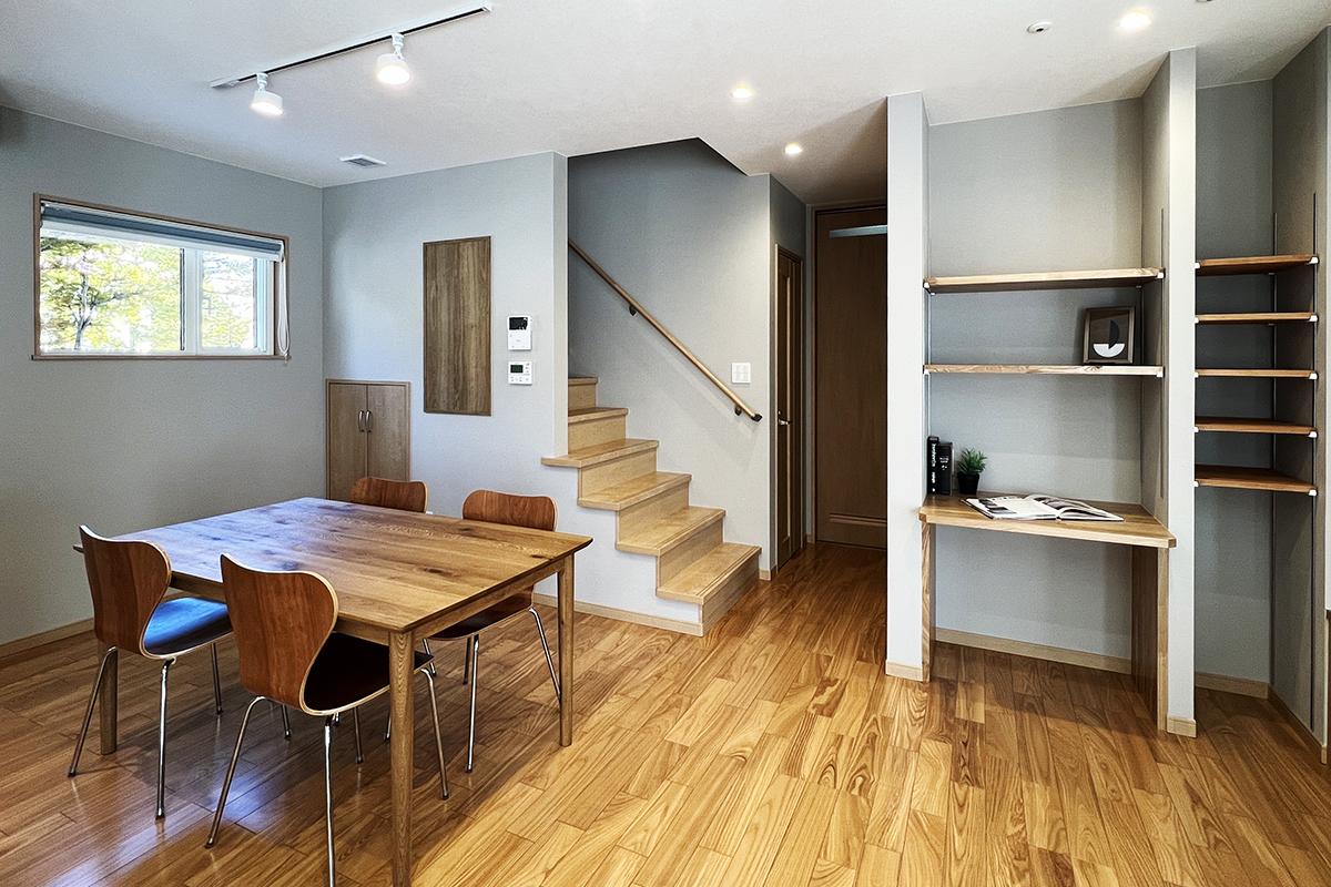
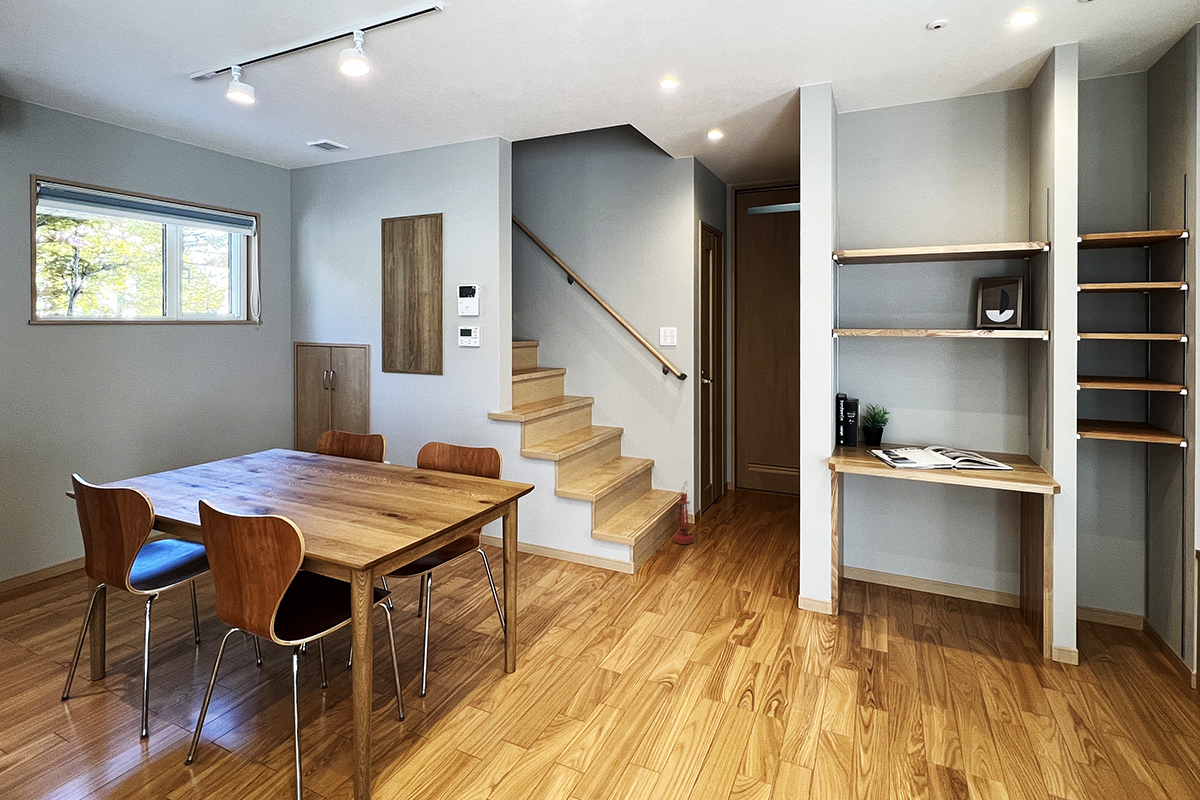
+ lantern (681, 511)
